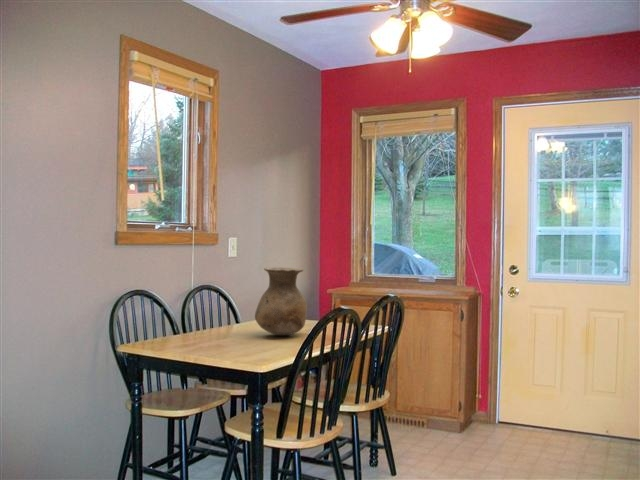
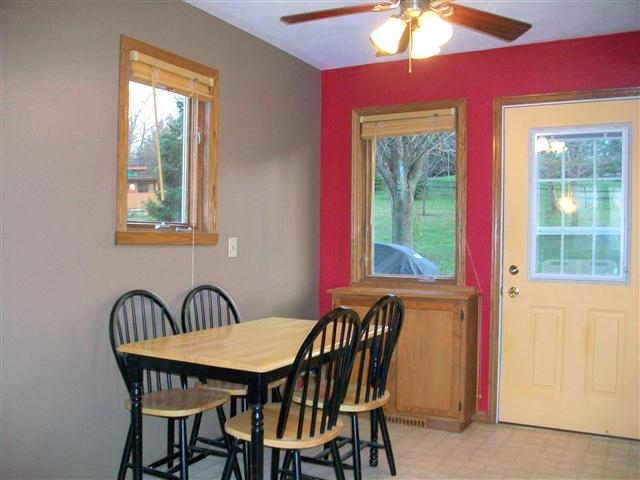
- vase (281, 301)
